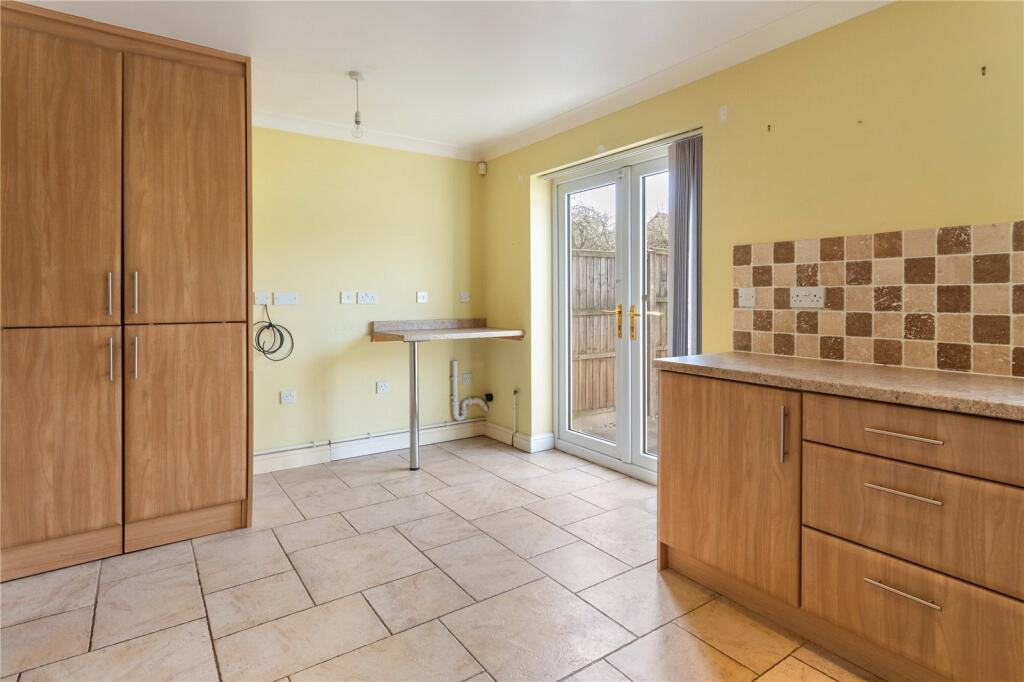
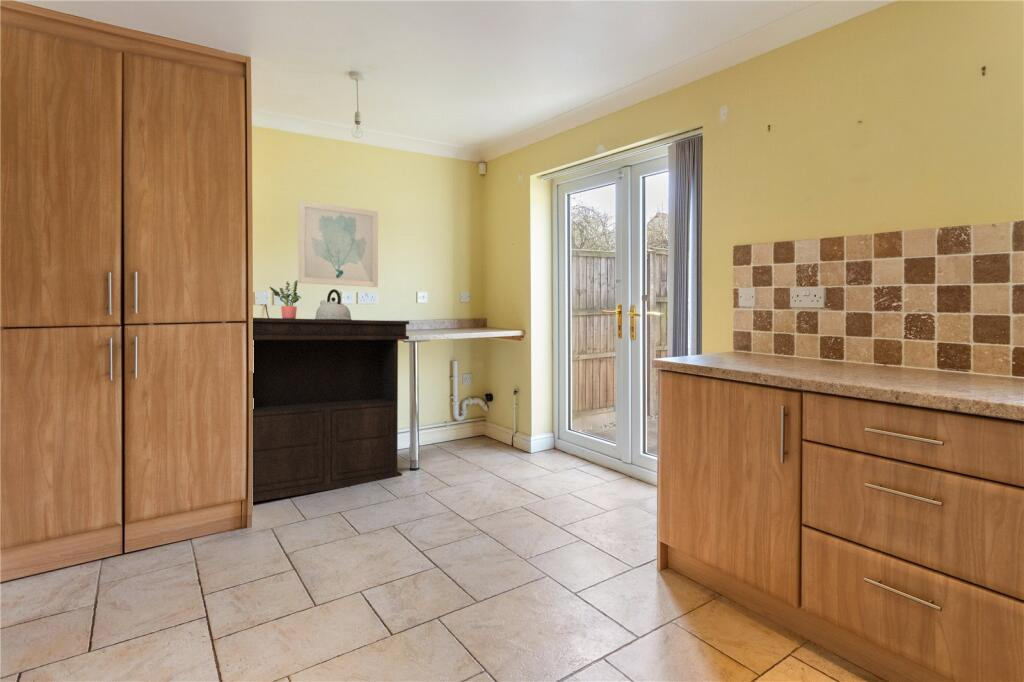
+ console table (318, 402)
+ wall art (339, 245)
+ potted plant (287, 298)
+ kettle (332, 304)
